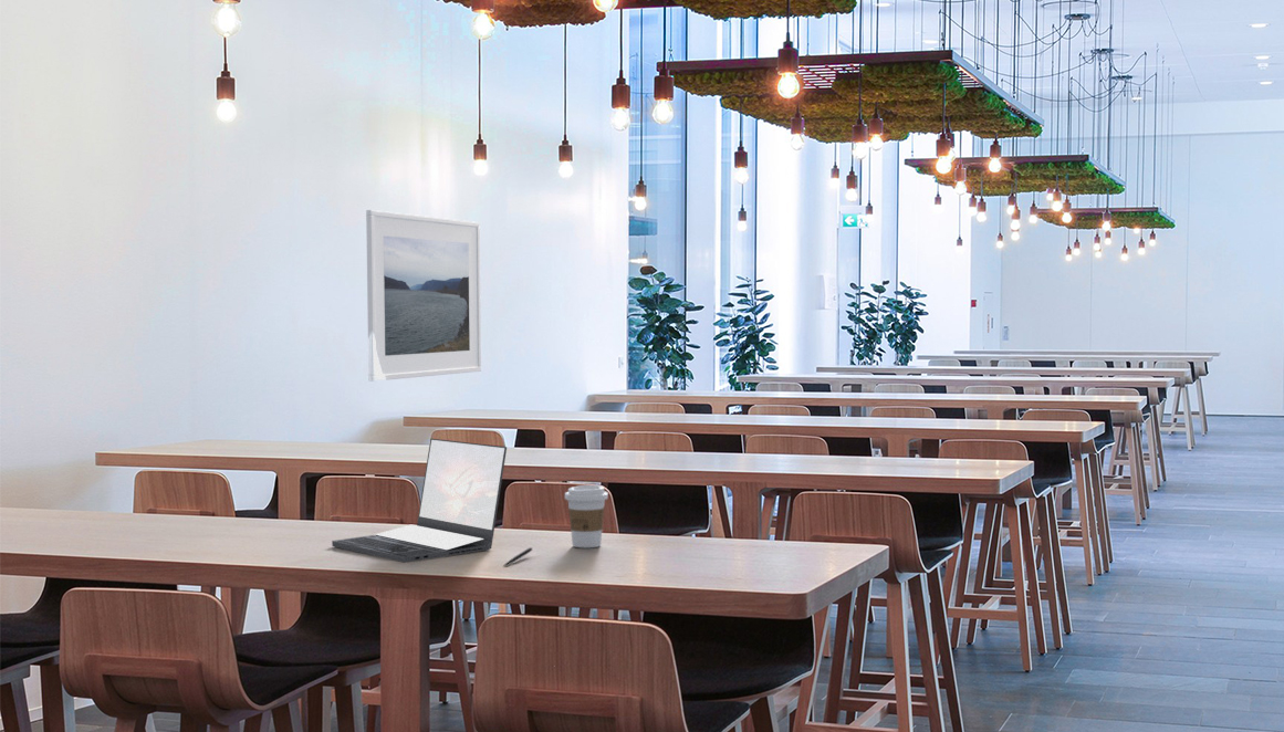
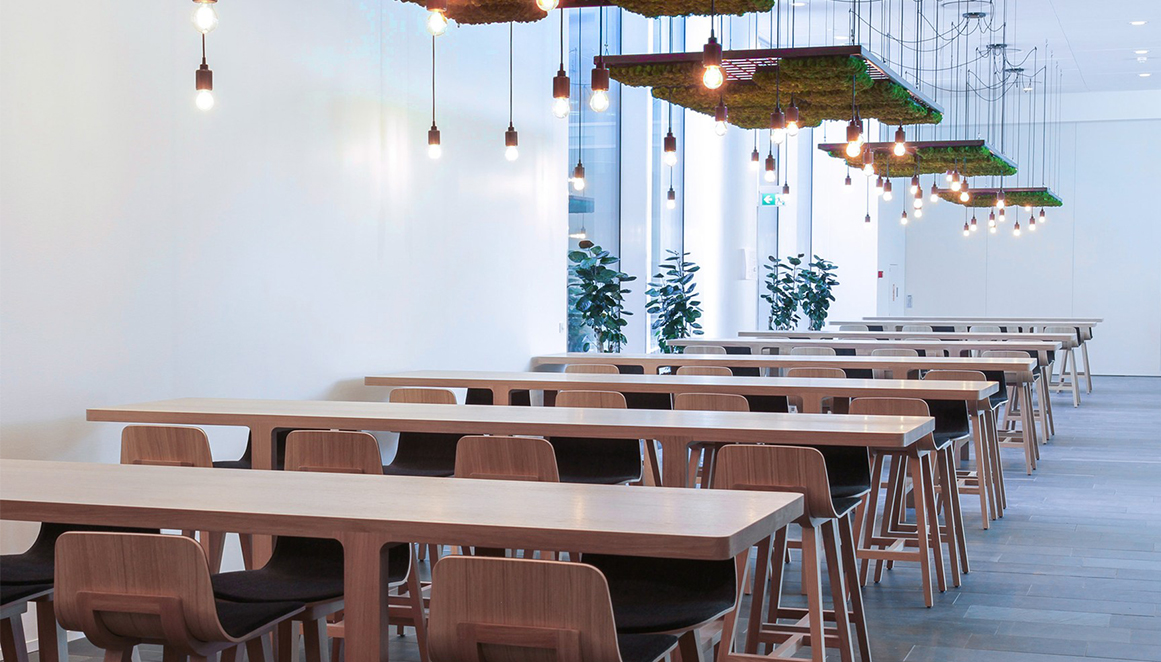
- pen (516, 556)
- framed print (428, 296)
- coffee cup (586, 516)
- laptop (421, 496)
